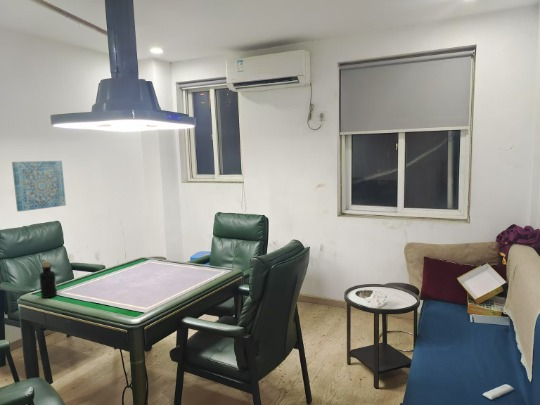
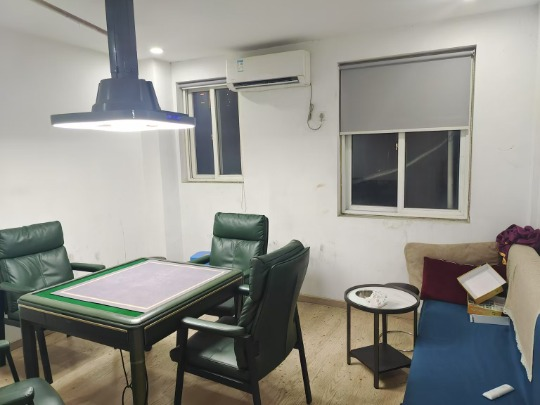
- wall art (40, 184)
- bottle (47, 278)
